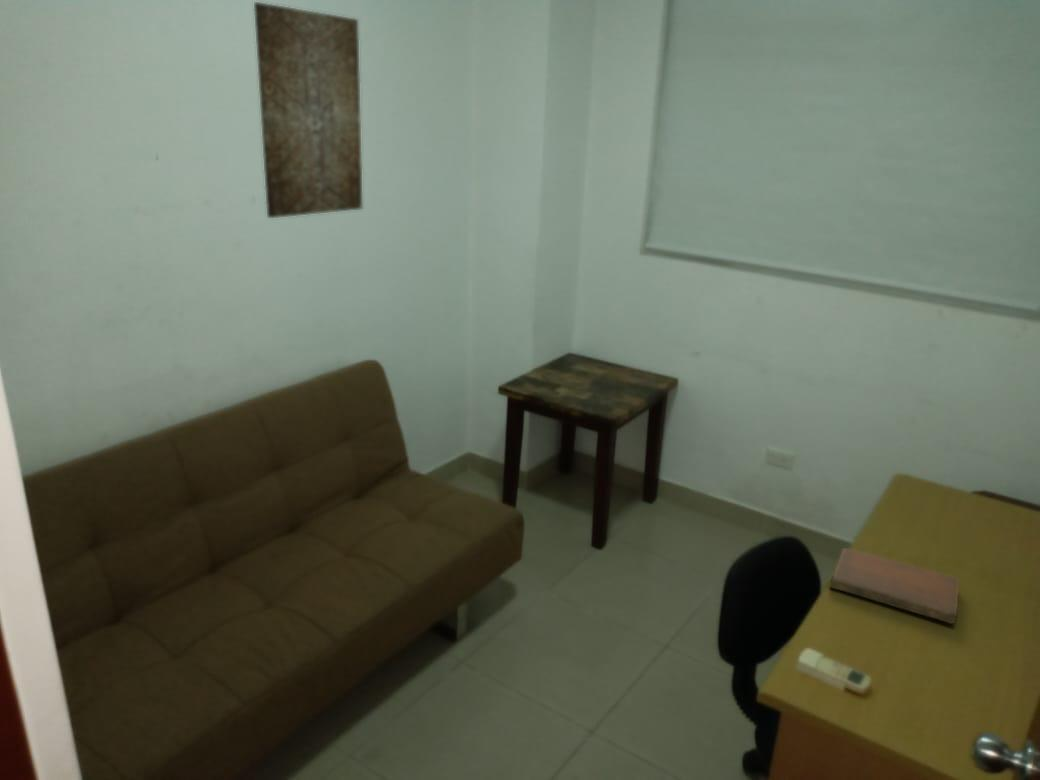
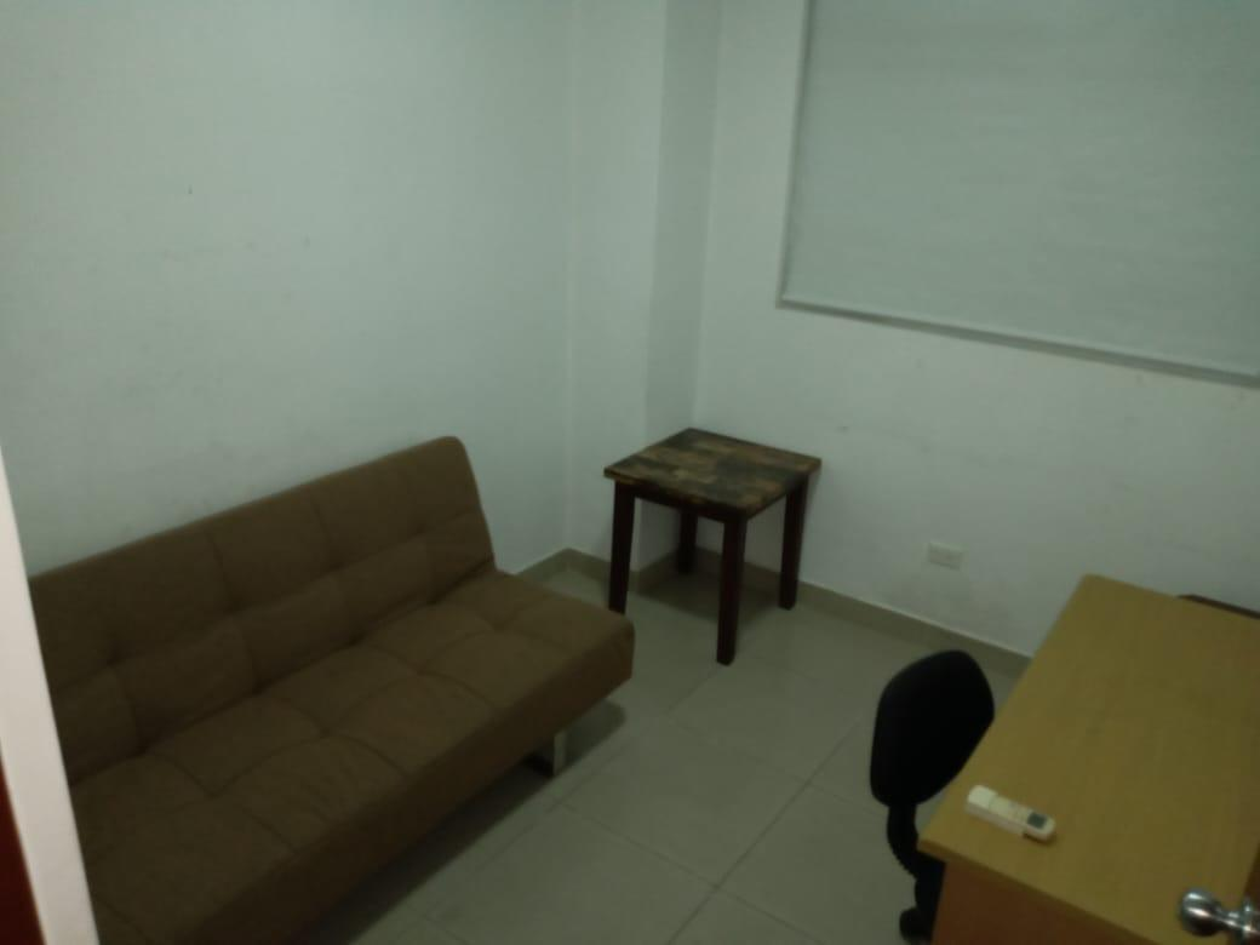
- wall art (313, 116)
- notebook (894, 583)
